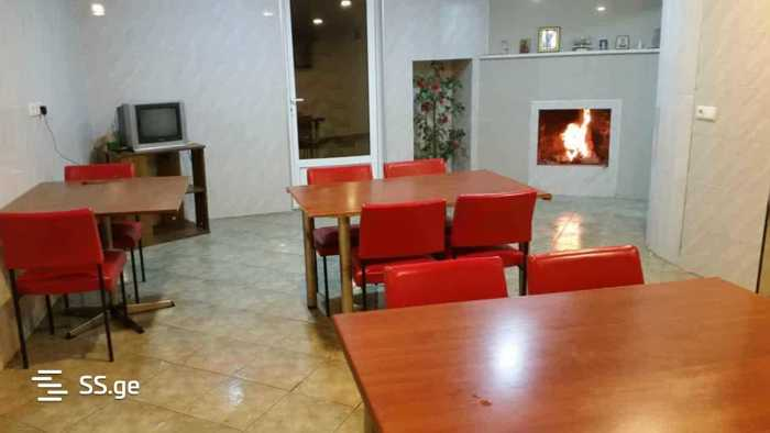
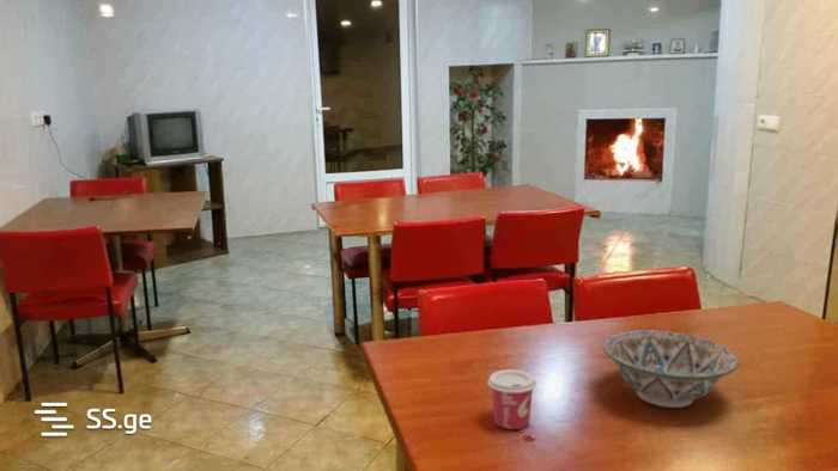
+ decorative bowl (667, 373)
+ cup (511, 399)
